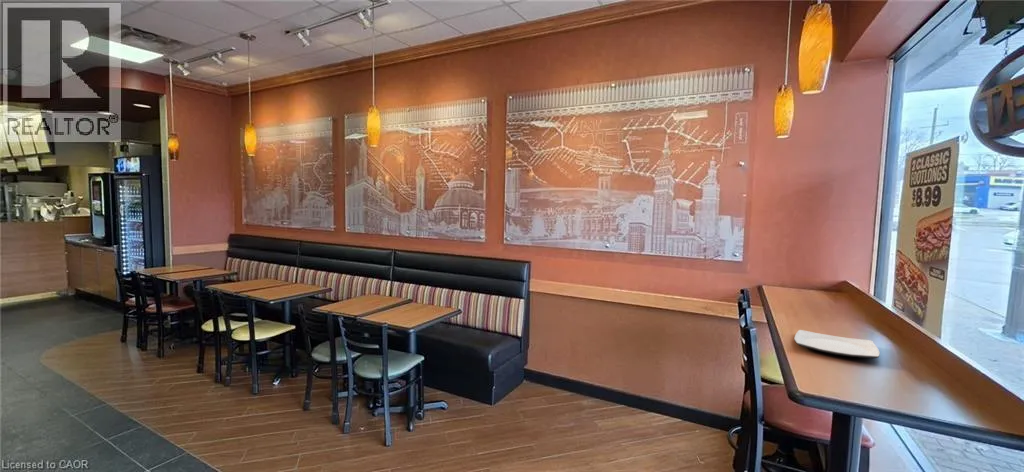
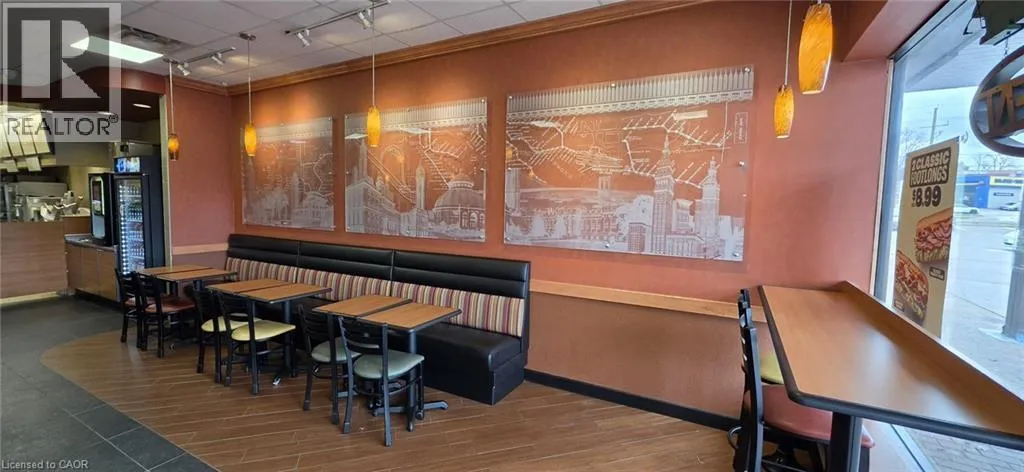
- plate (834, 344)
